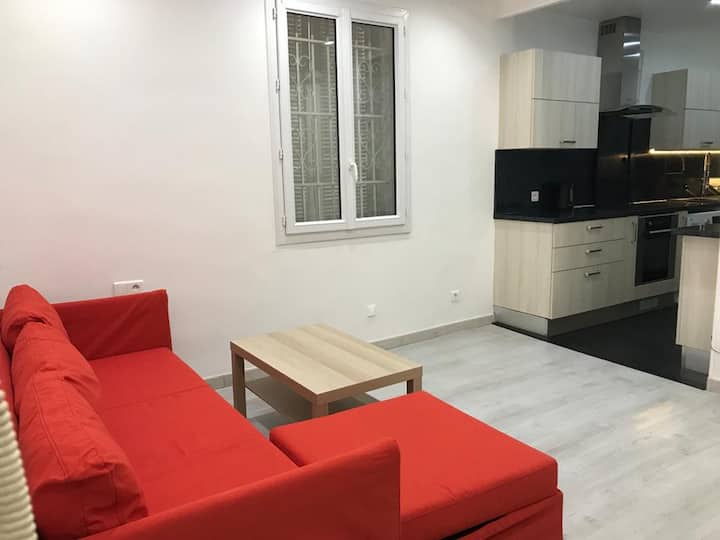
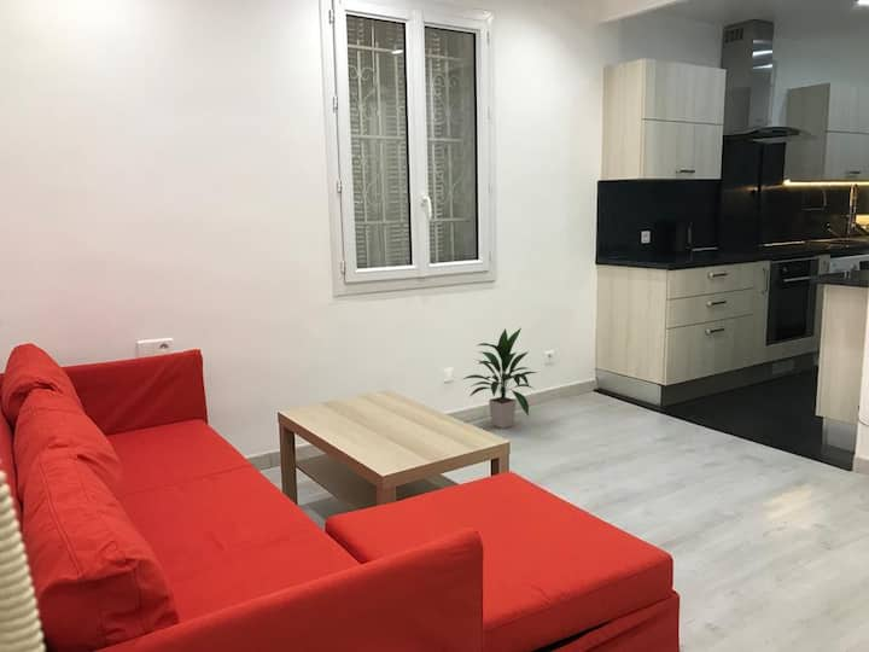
+ indoor plant (502, 378)
